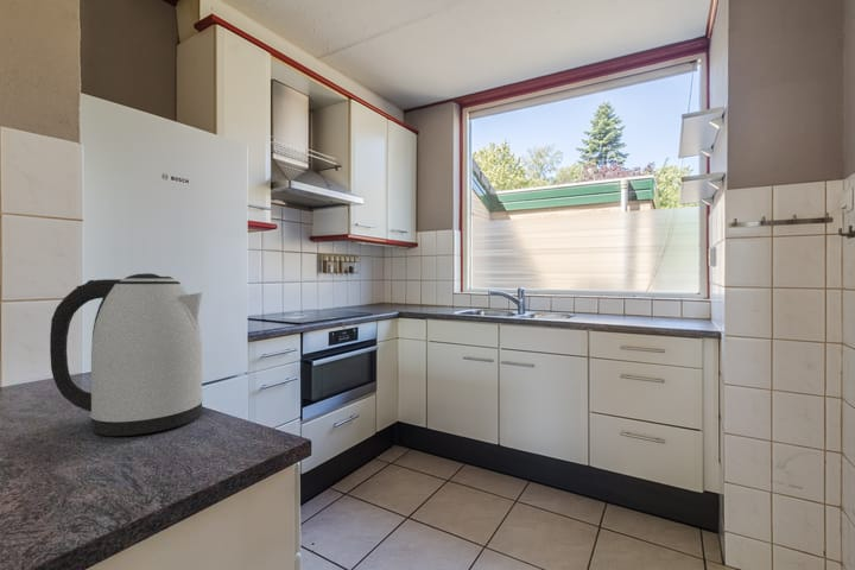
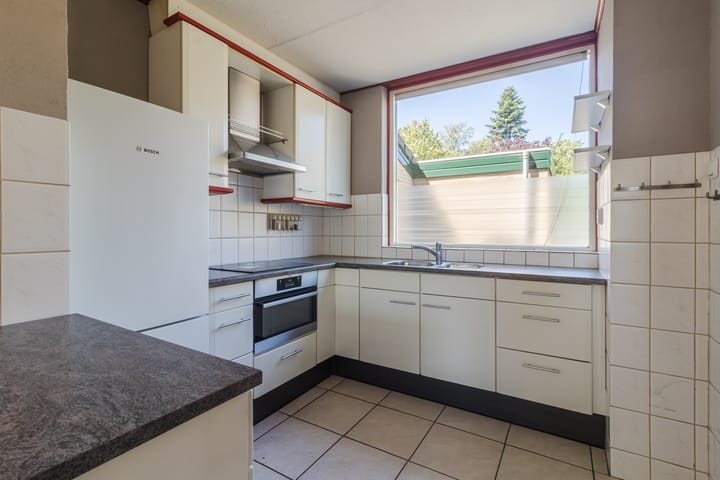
- kettle (129, 347)
